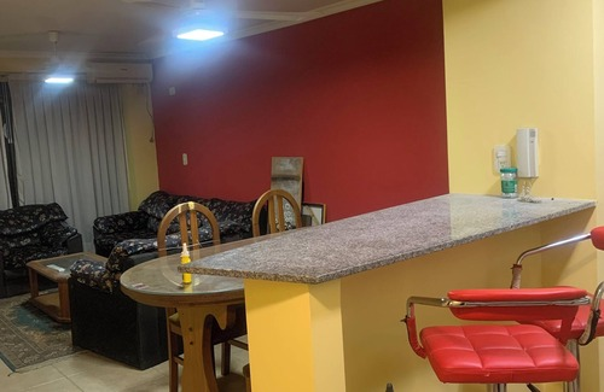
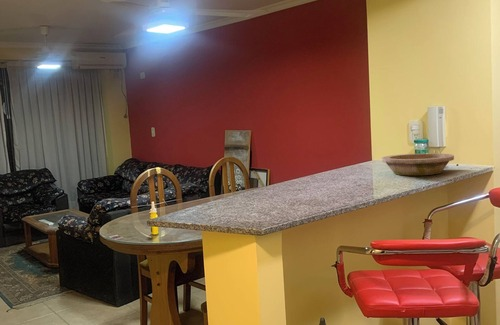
+ bowl (417, 164)
